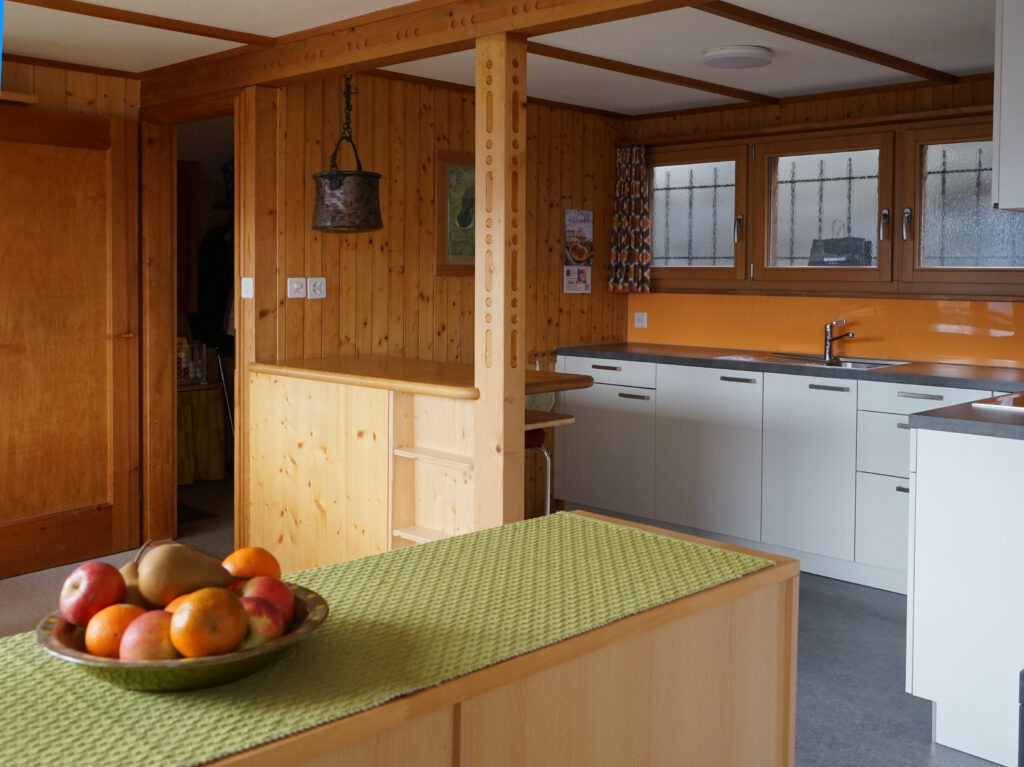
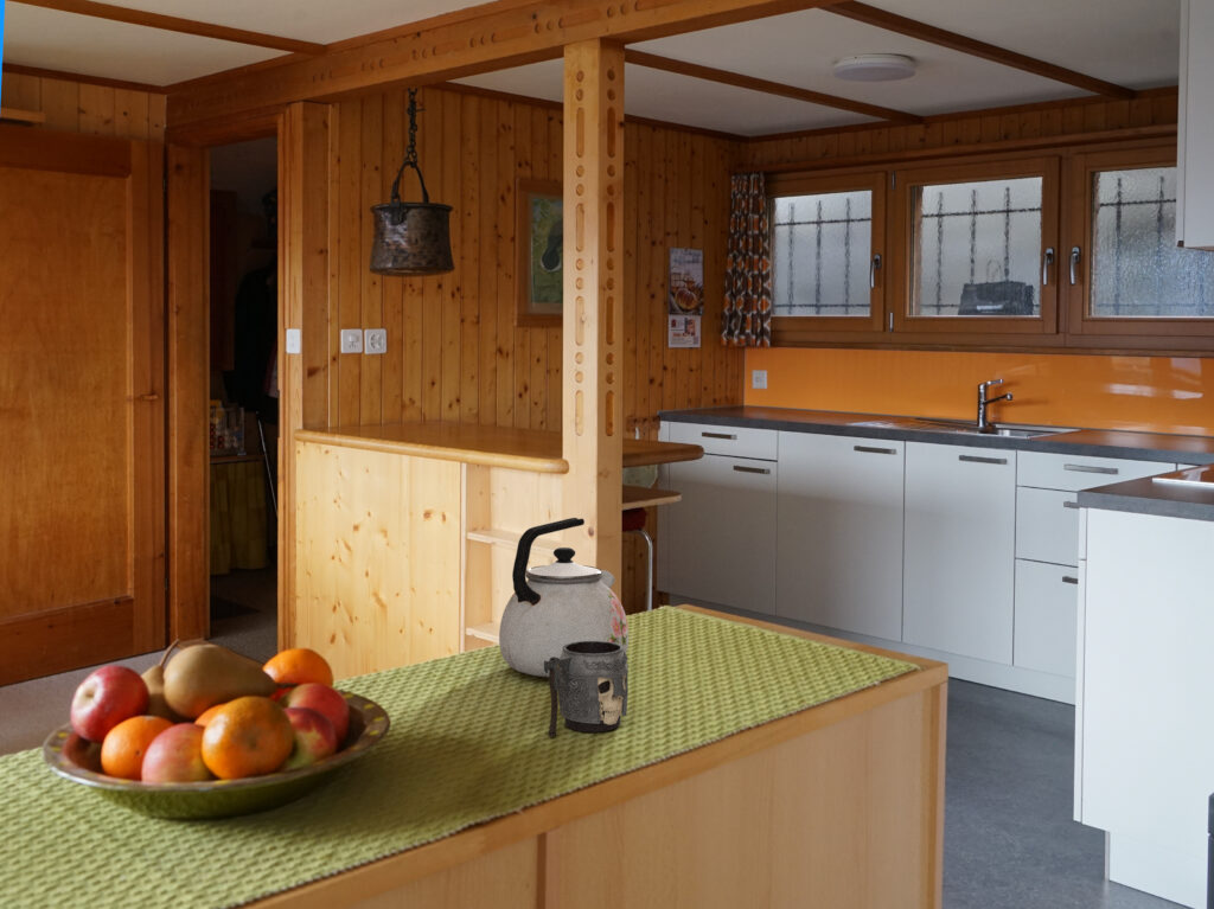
+ kettle (564, 594)
+ mug (582, 689)
